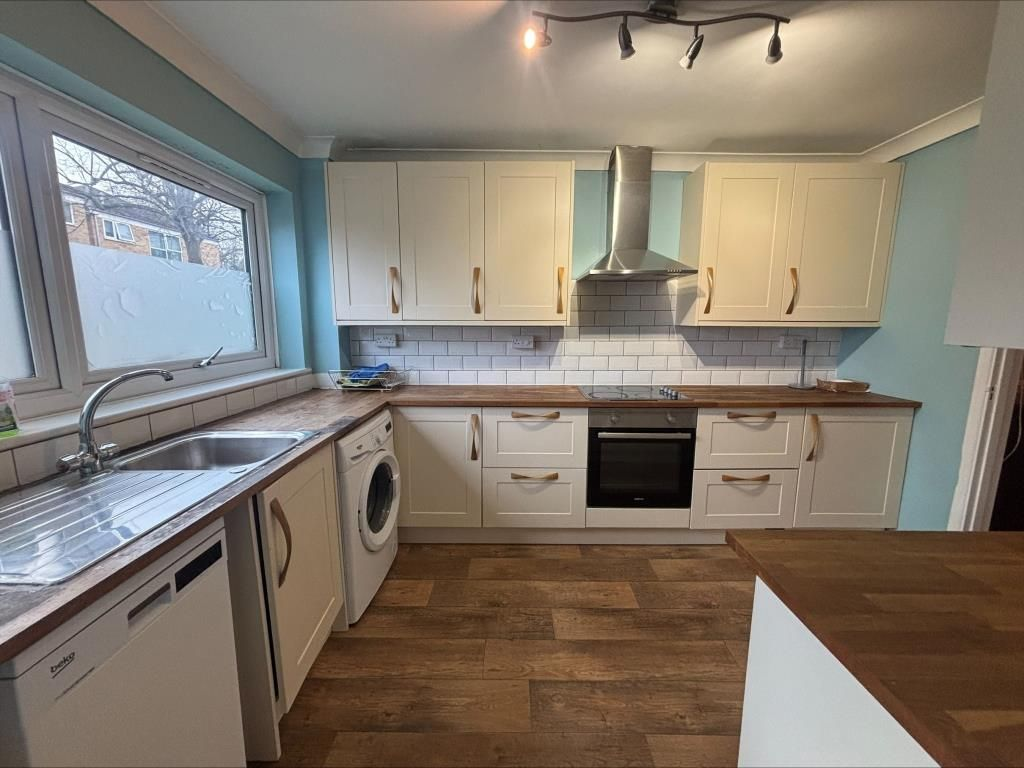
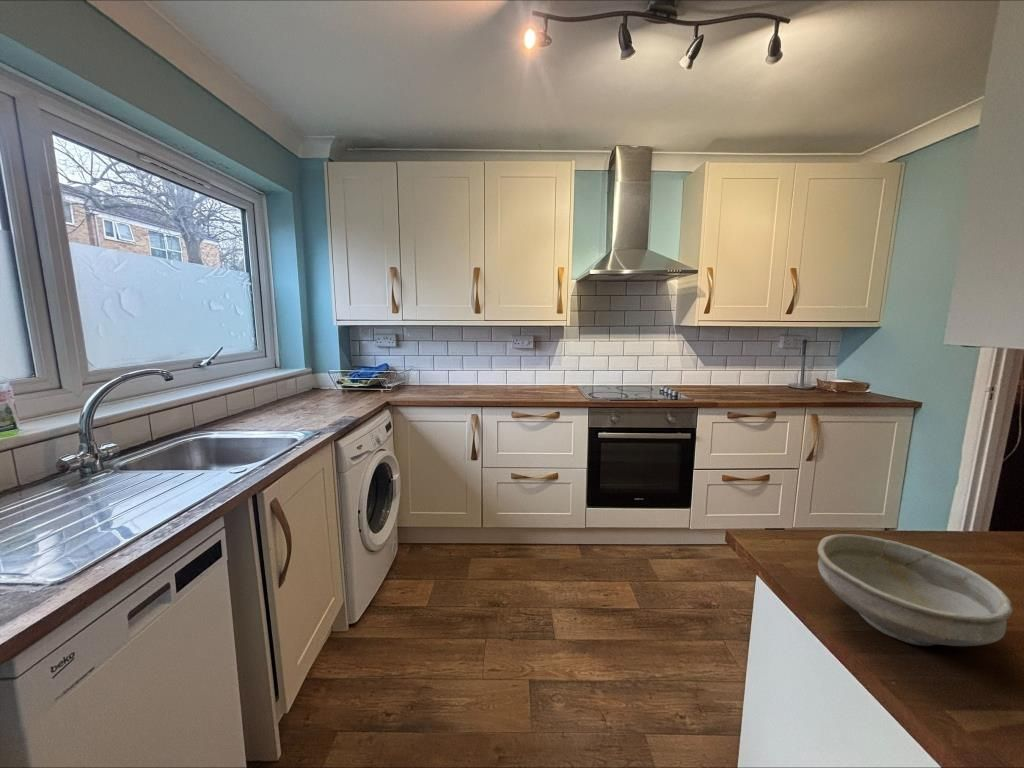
+ bowl (899, 595)
